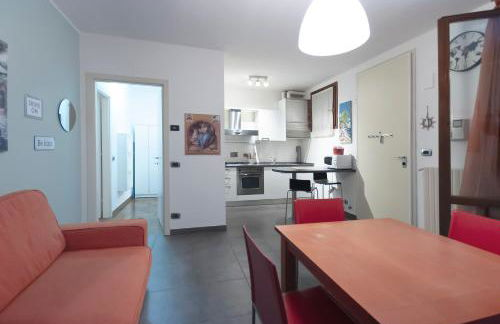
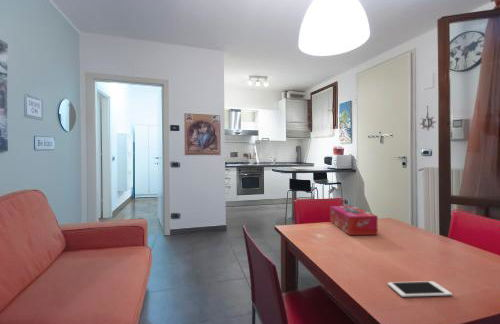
+ tissue box (351, 219)
+ cell phone (418, 288)
